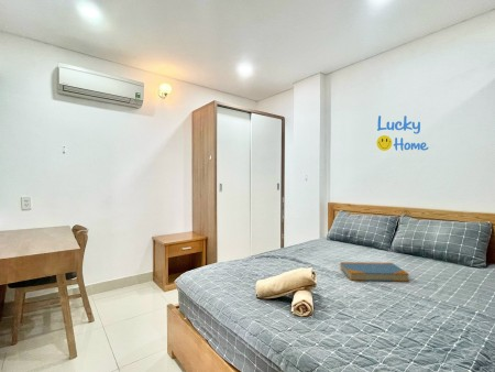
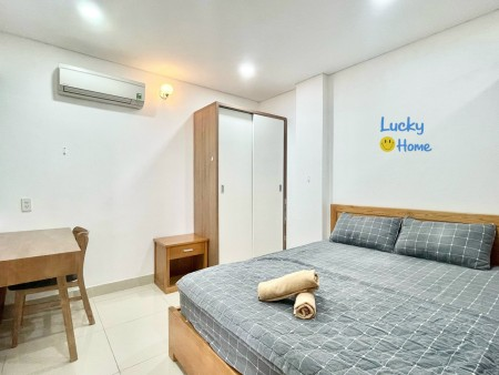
- book (372, 271)
